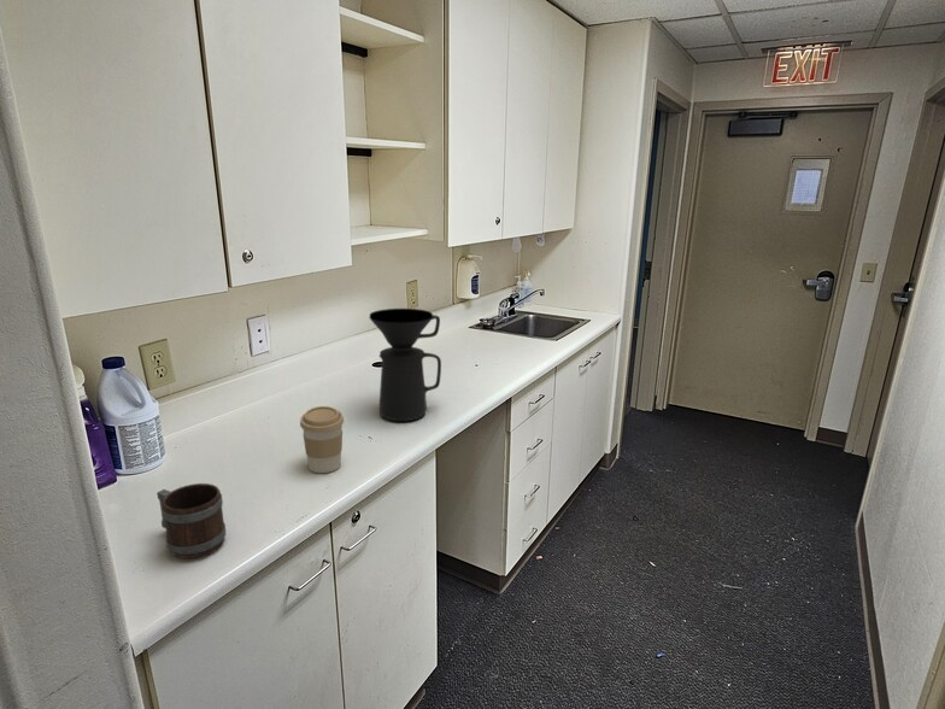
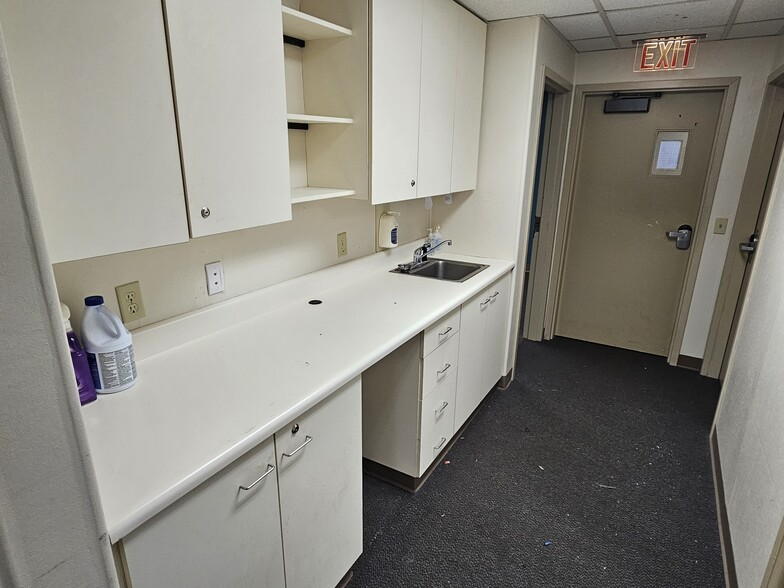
- coffee maker (401, 364)
- coffee cup (323, 439)
- mug (187, 517)
